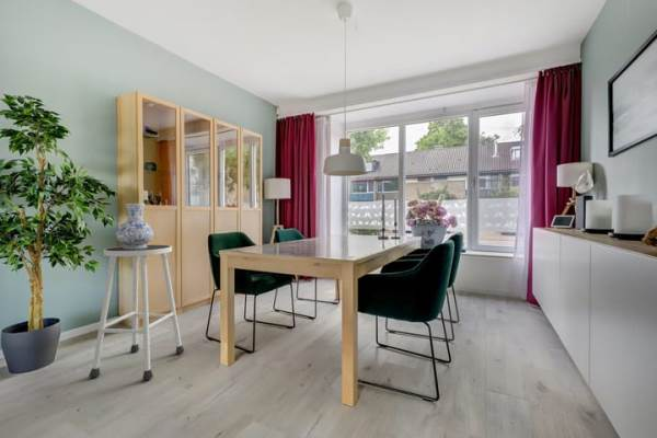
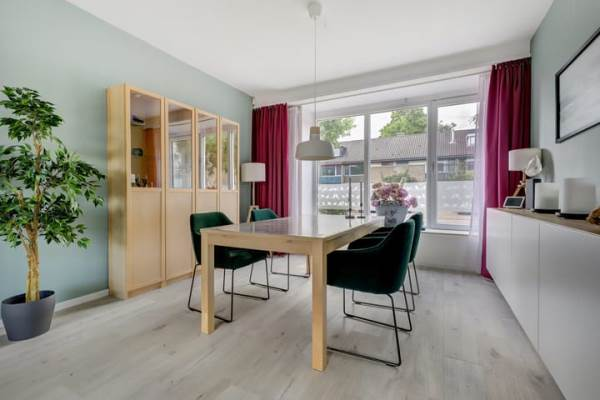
- stool (137, 306)
- vase (135, 226)
